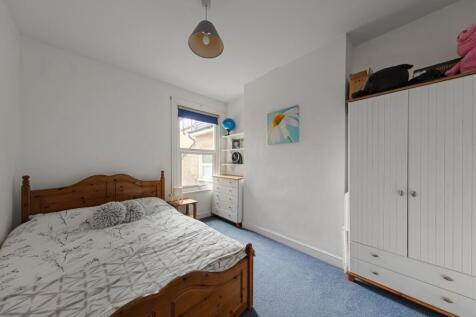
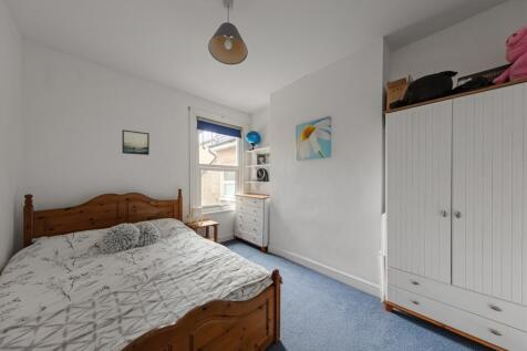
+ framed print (135, 143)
